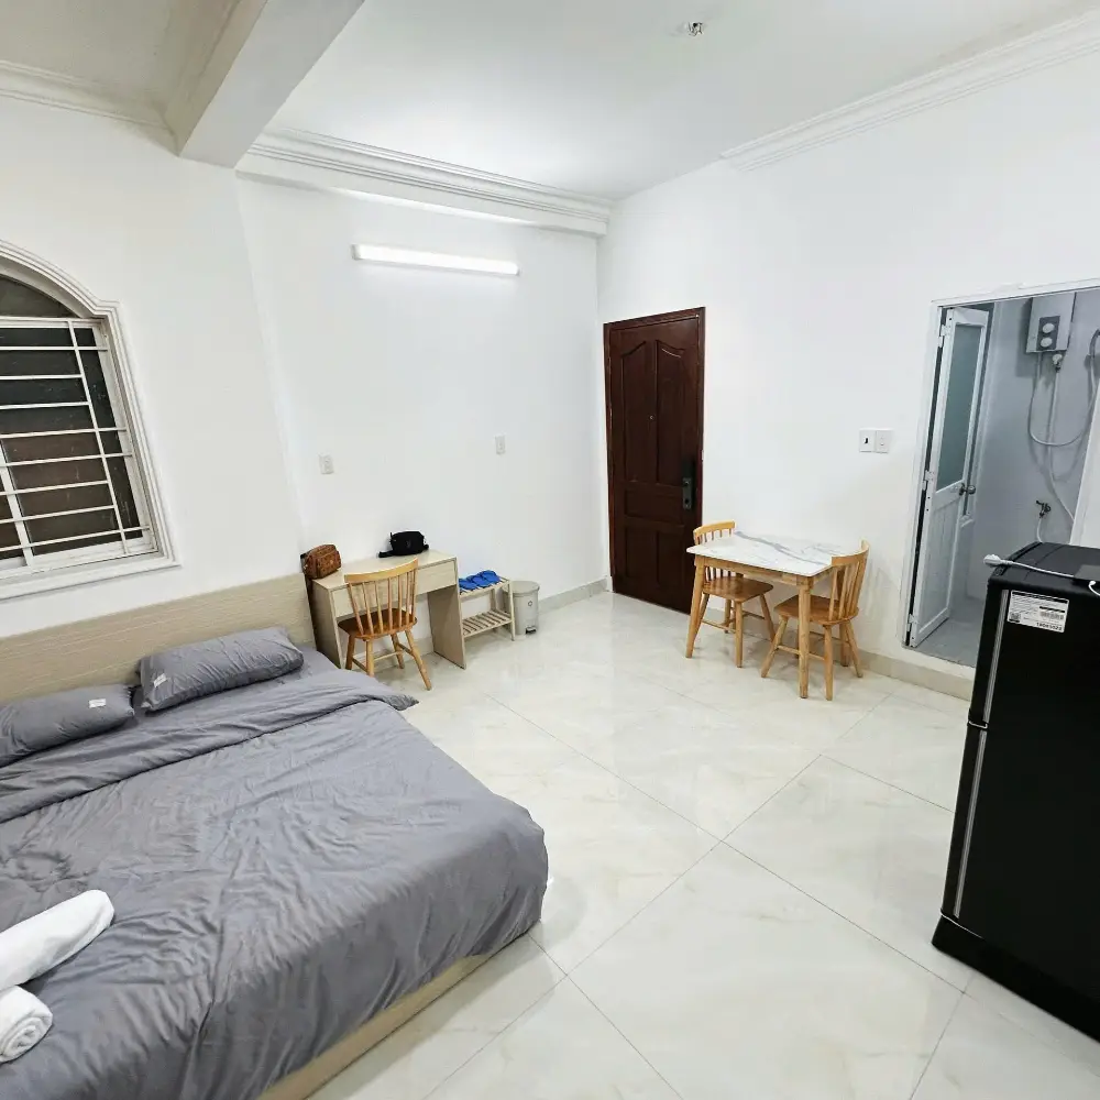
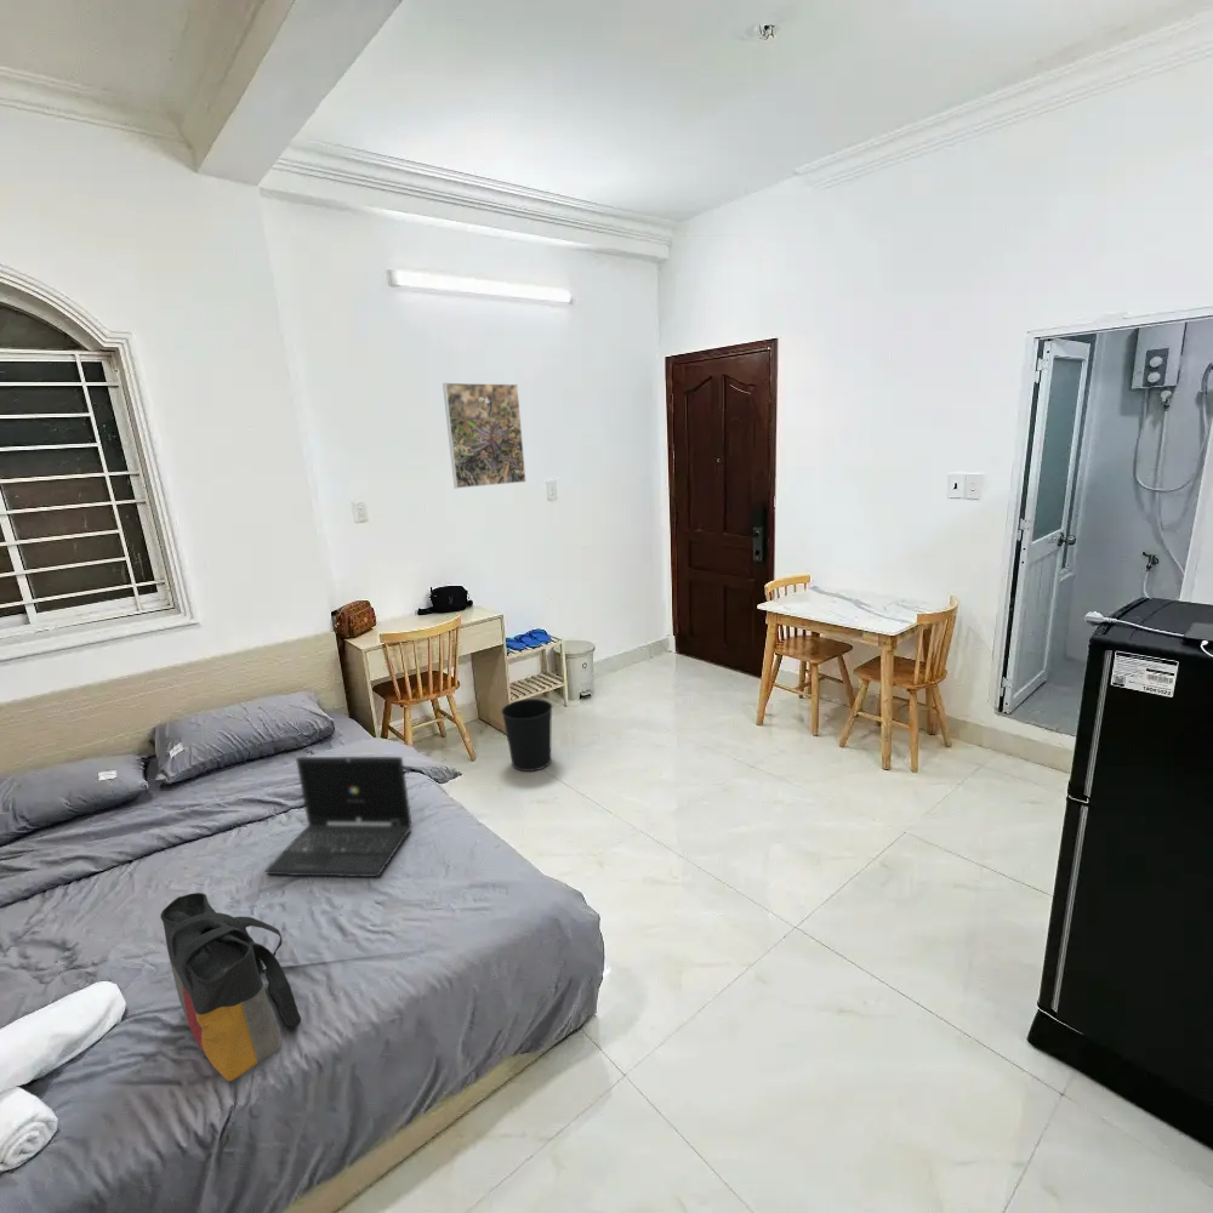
+ wastebasket (529, 735)
+ laptop (336, 814)
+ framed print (486, 434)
+ tote bag (234, 969)
